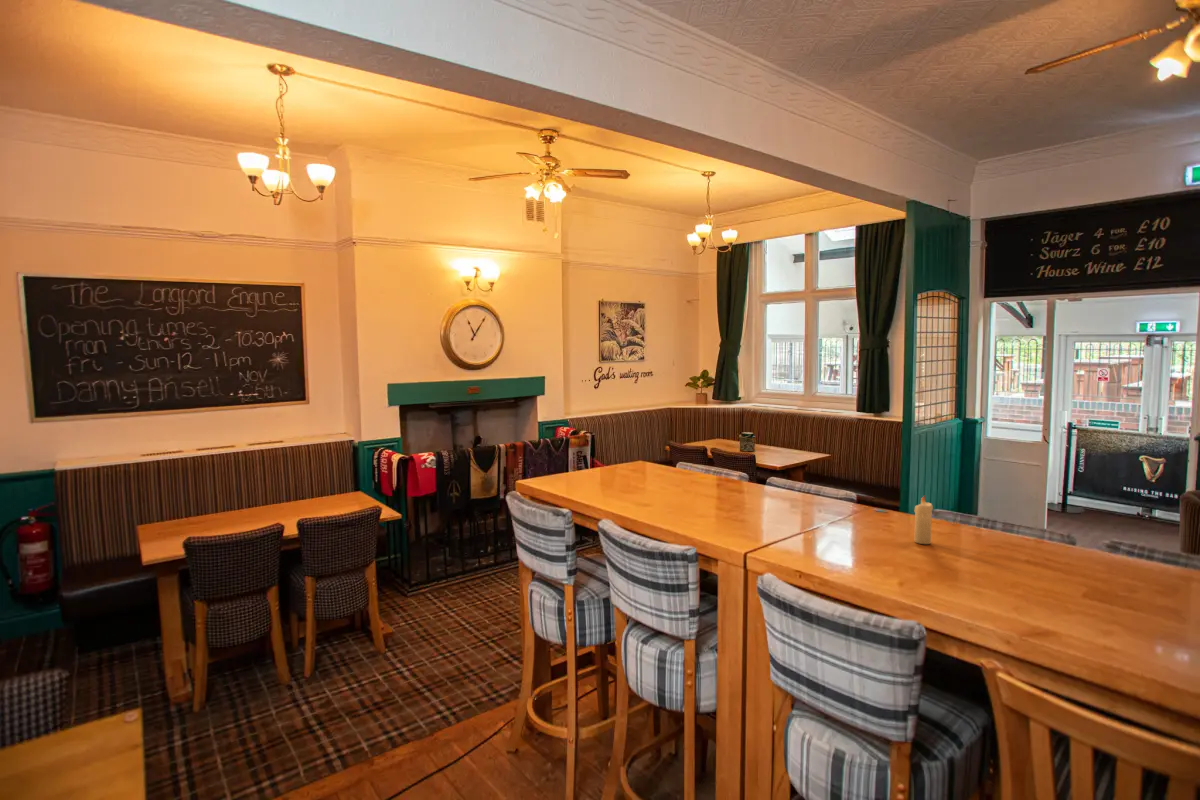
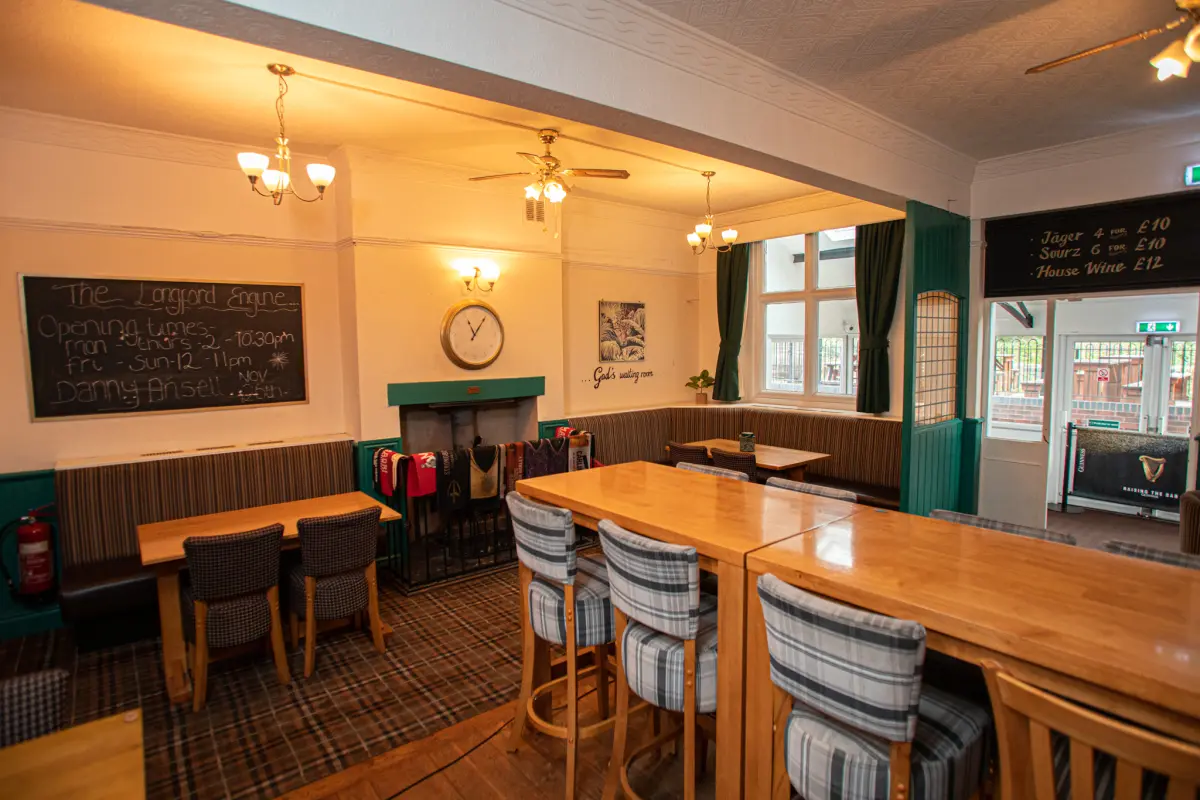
- candle (923, 518)
